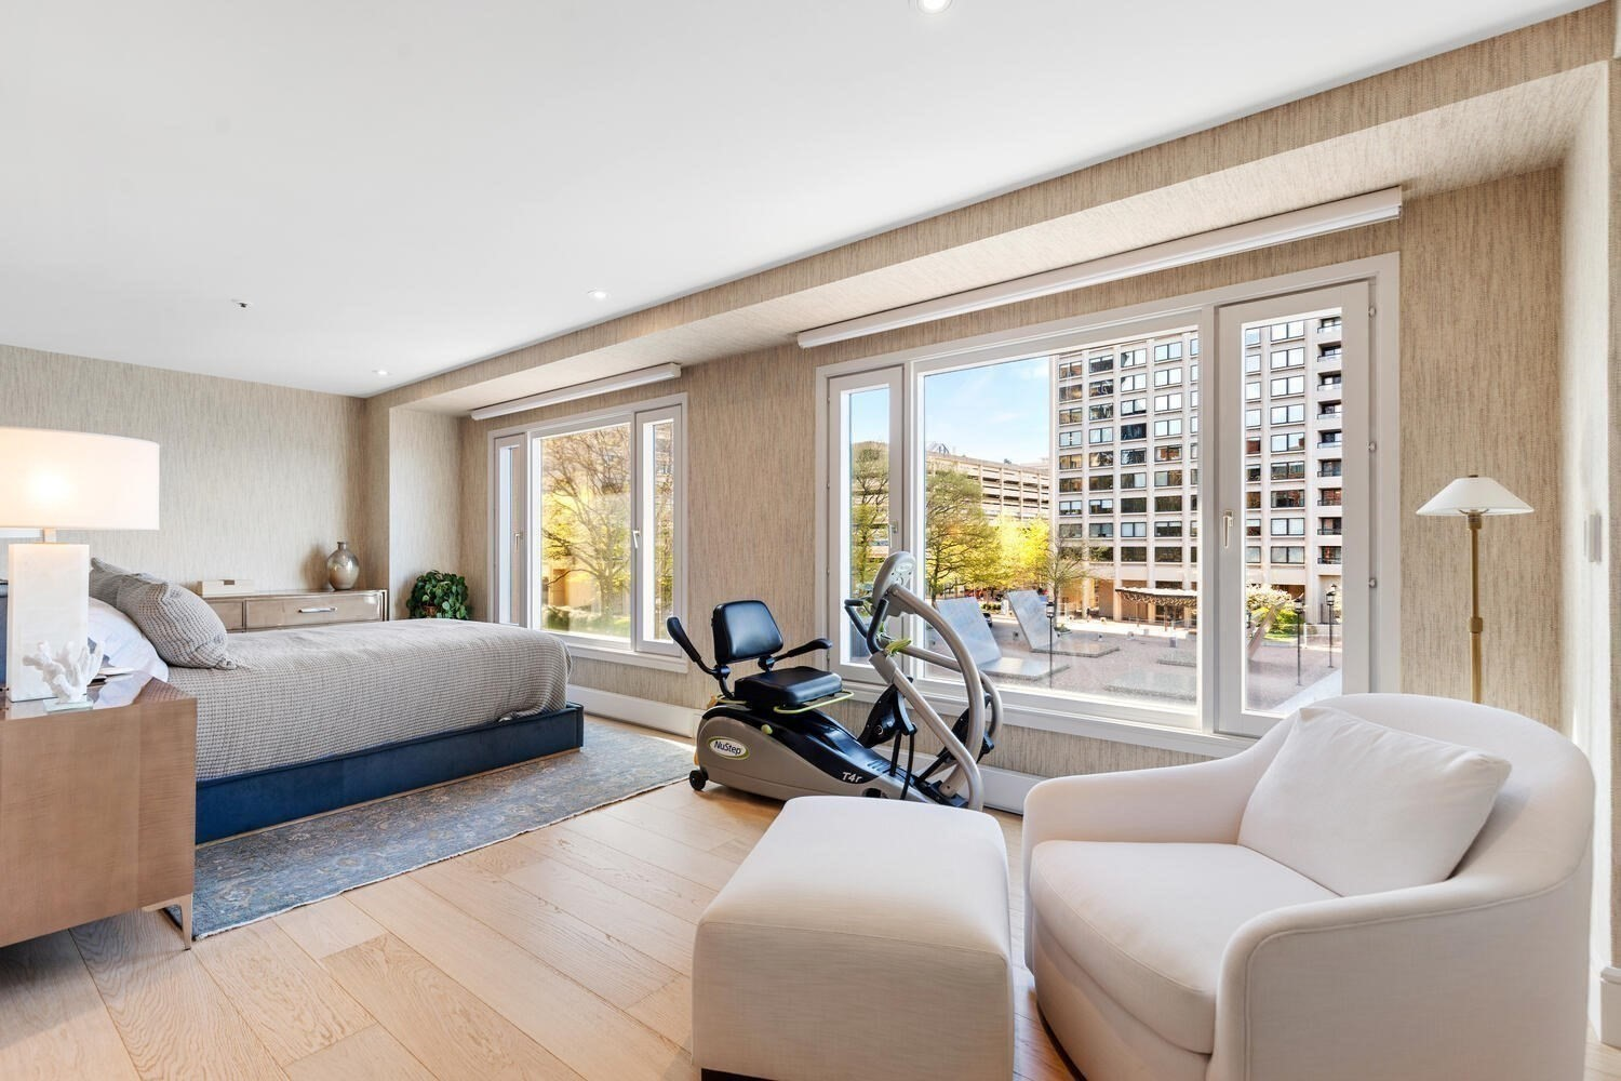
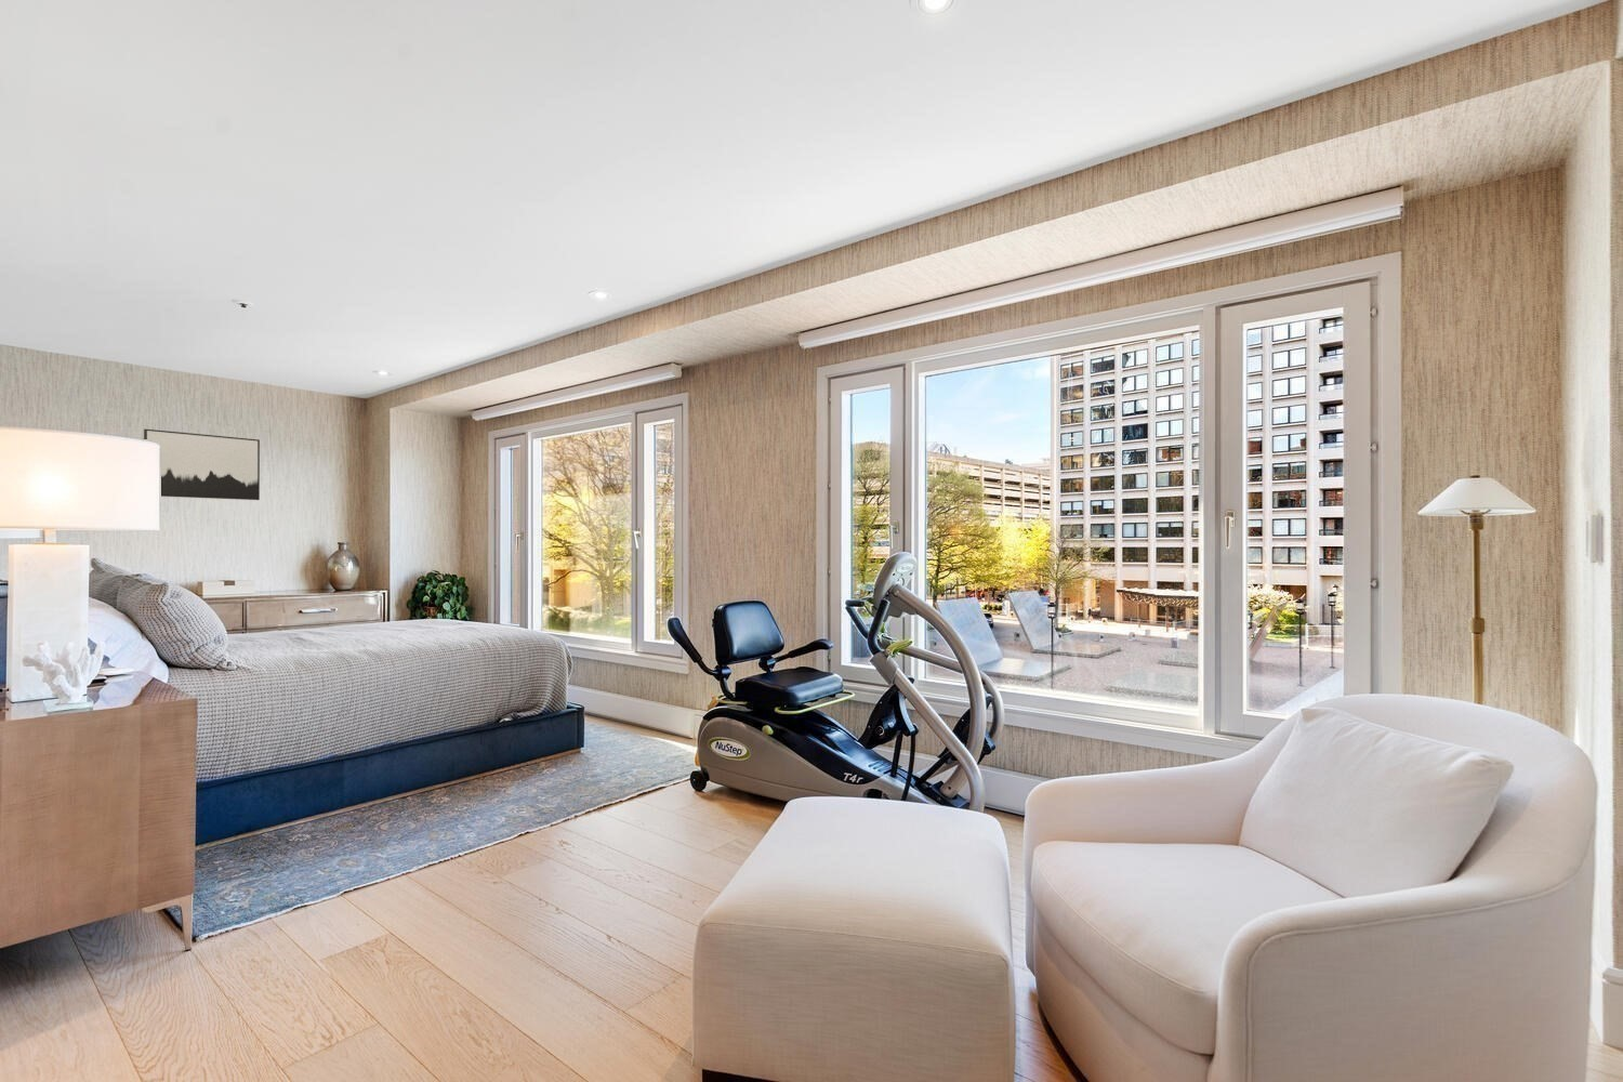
+ wall art (203, 465)
